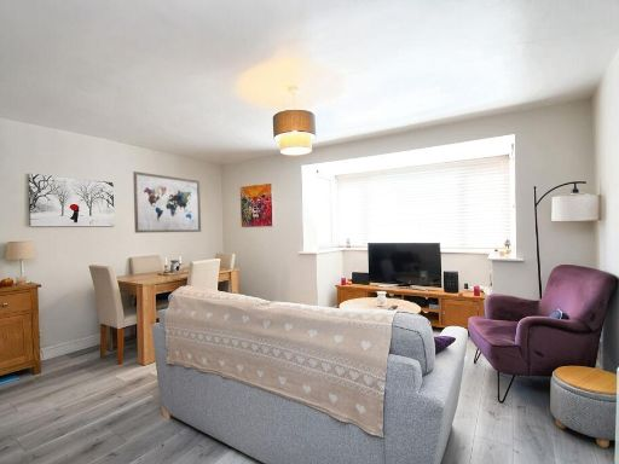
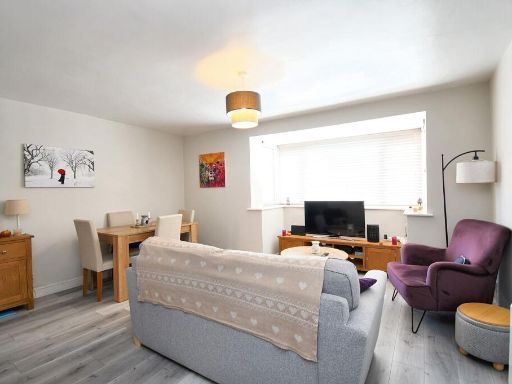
- wall art (169, 204)
